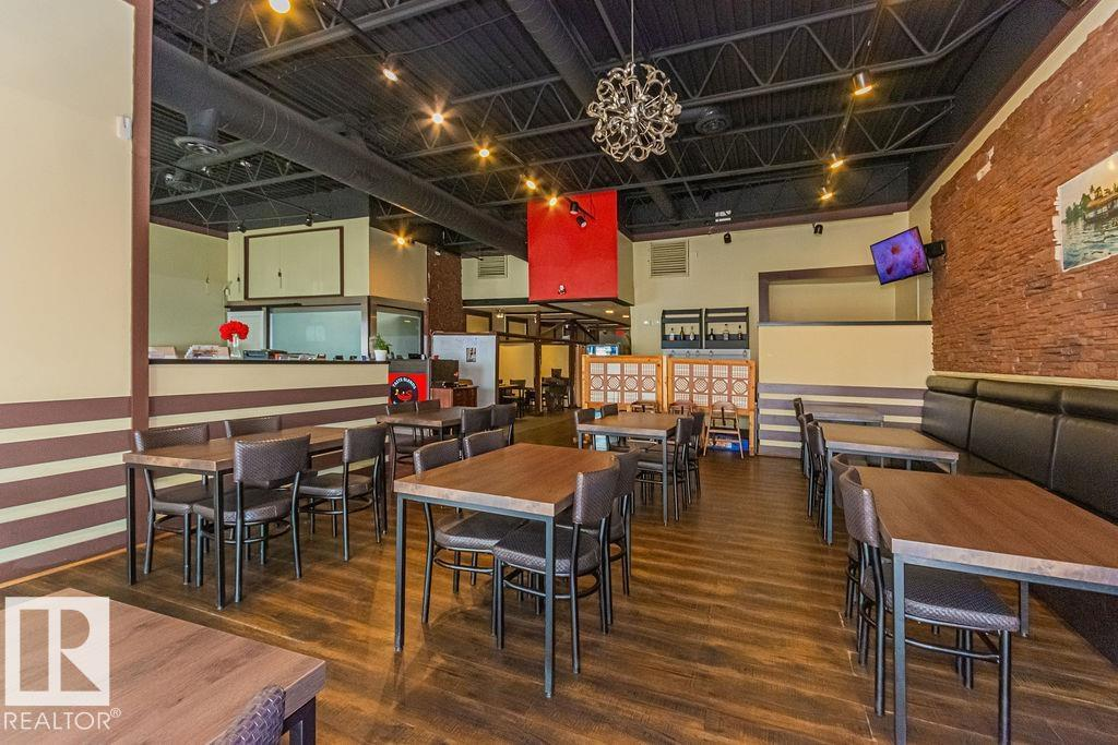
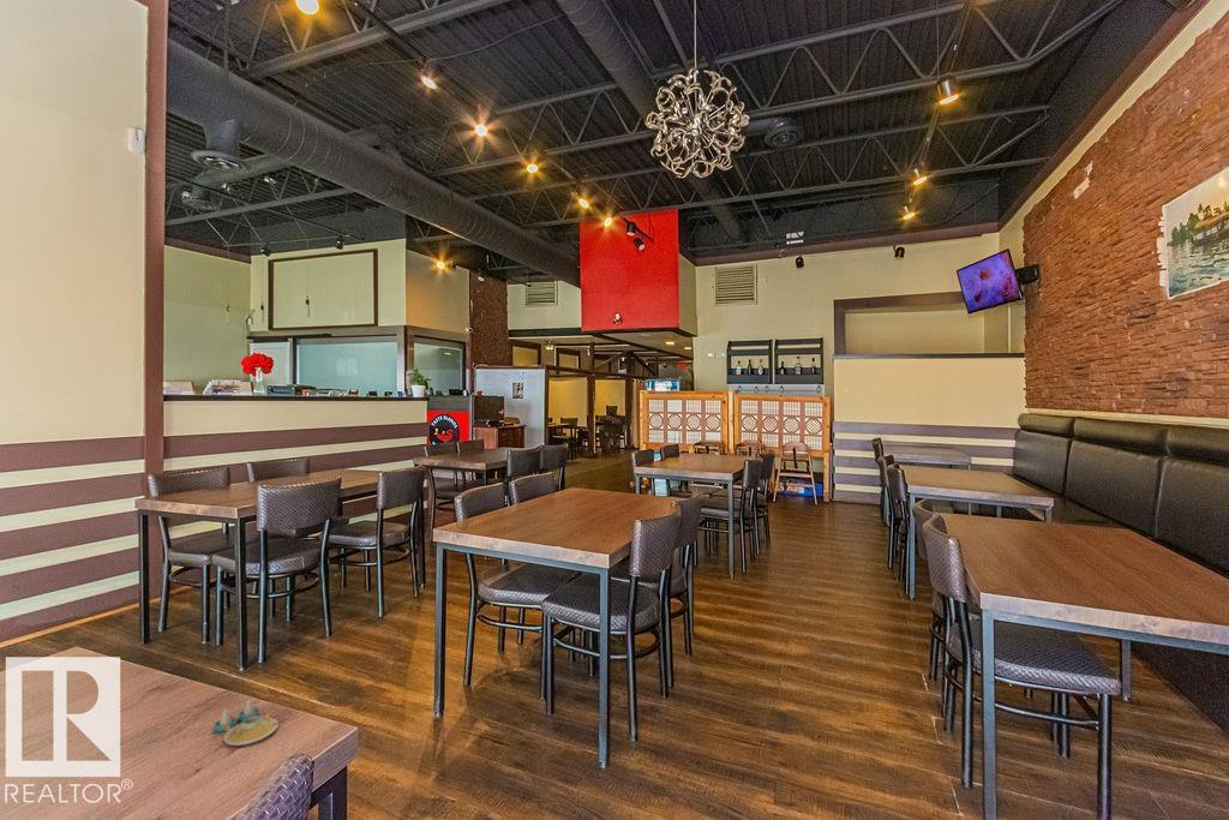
+ salt and pepper shaker set (246, 719)
